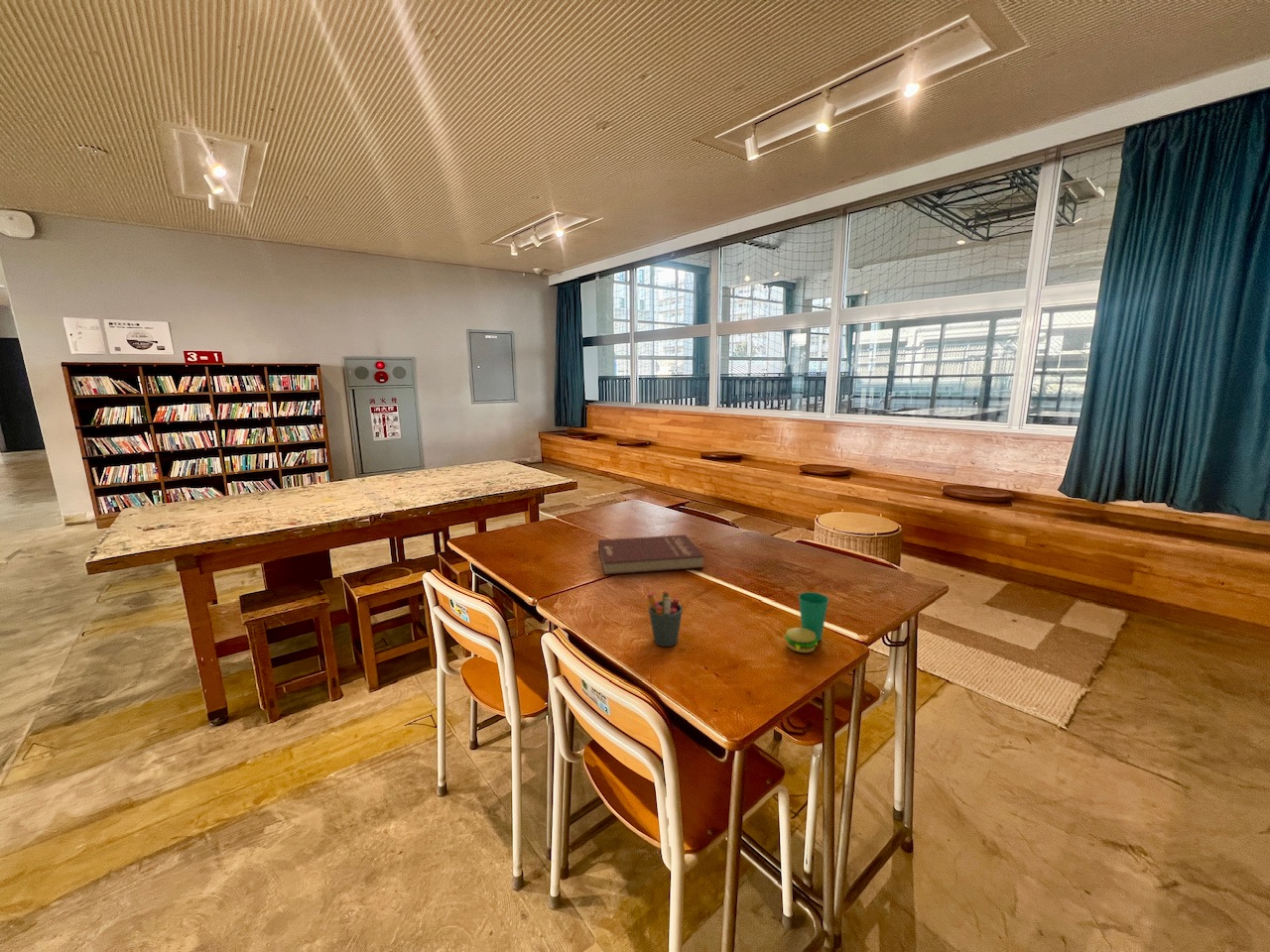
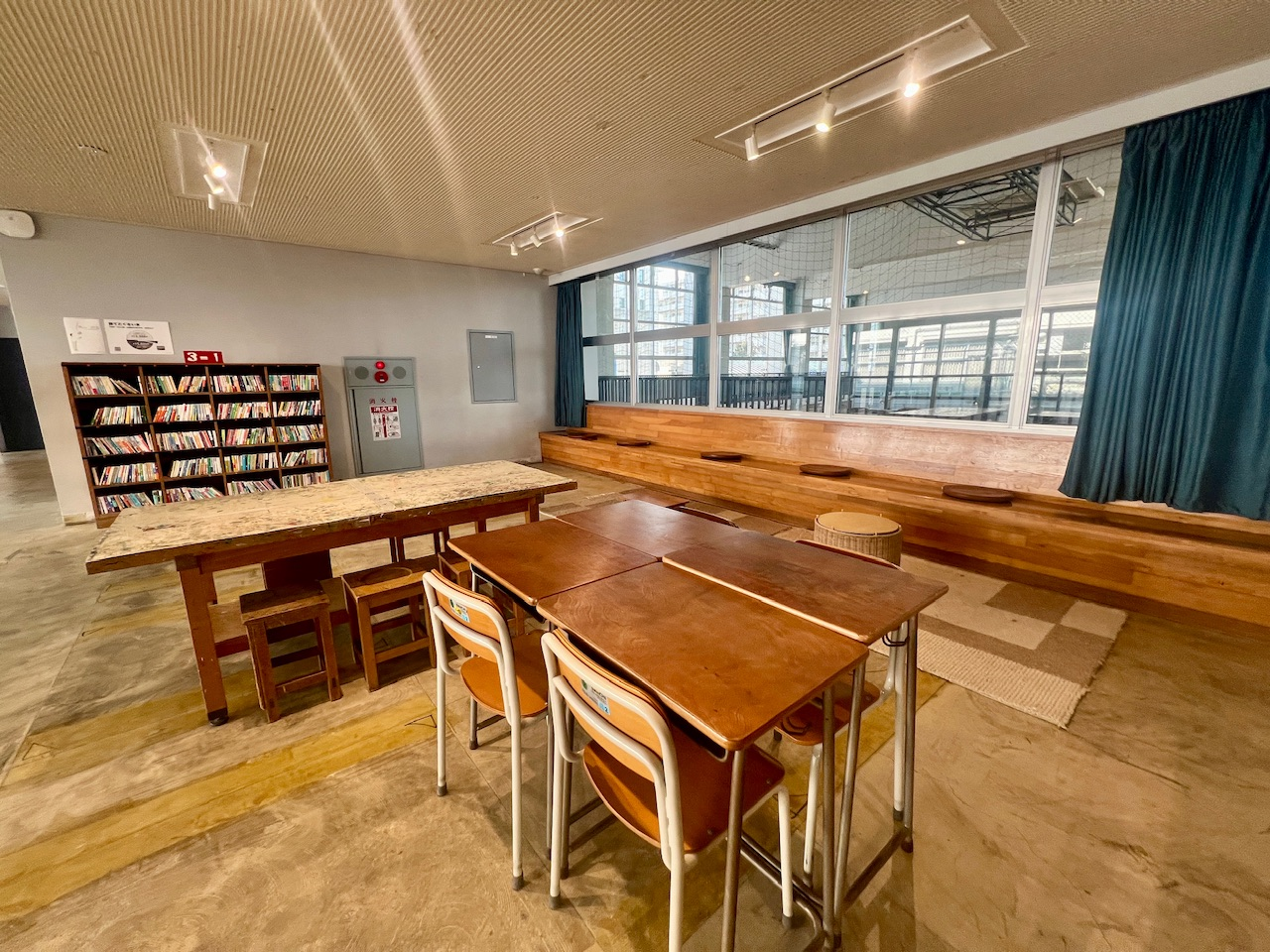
- cup (807, 622)
- pen holder (665, 615)
- book (648, 552)
